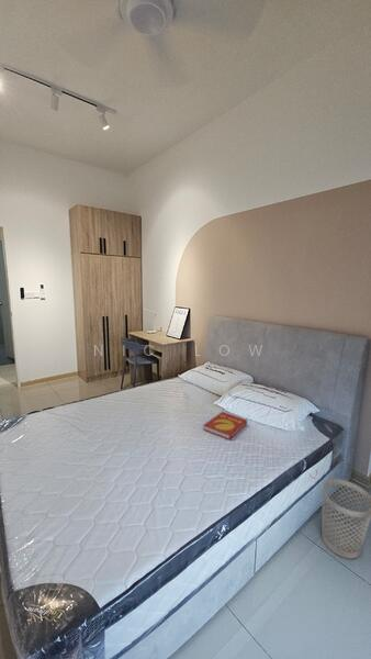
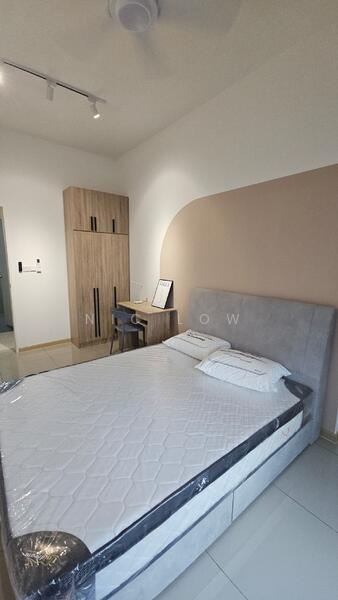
- book (225, 424)
- wastebasket (344, 518)
